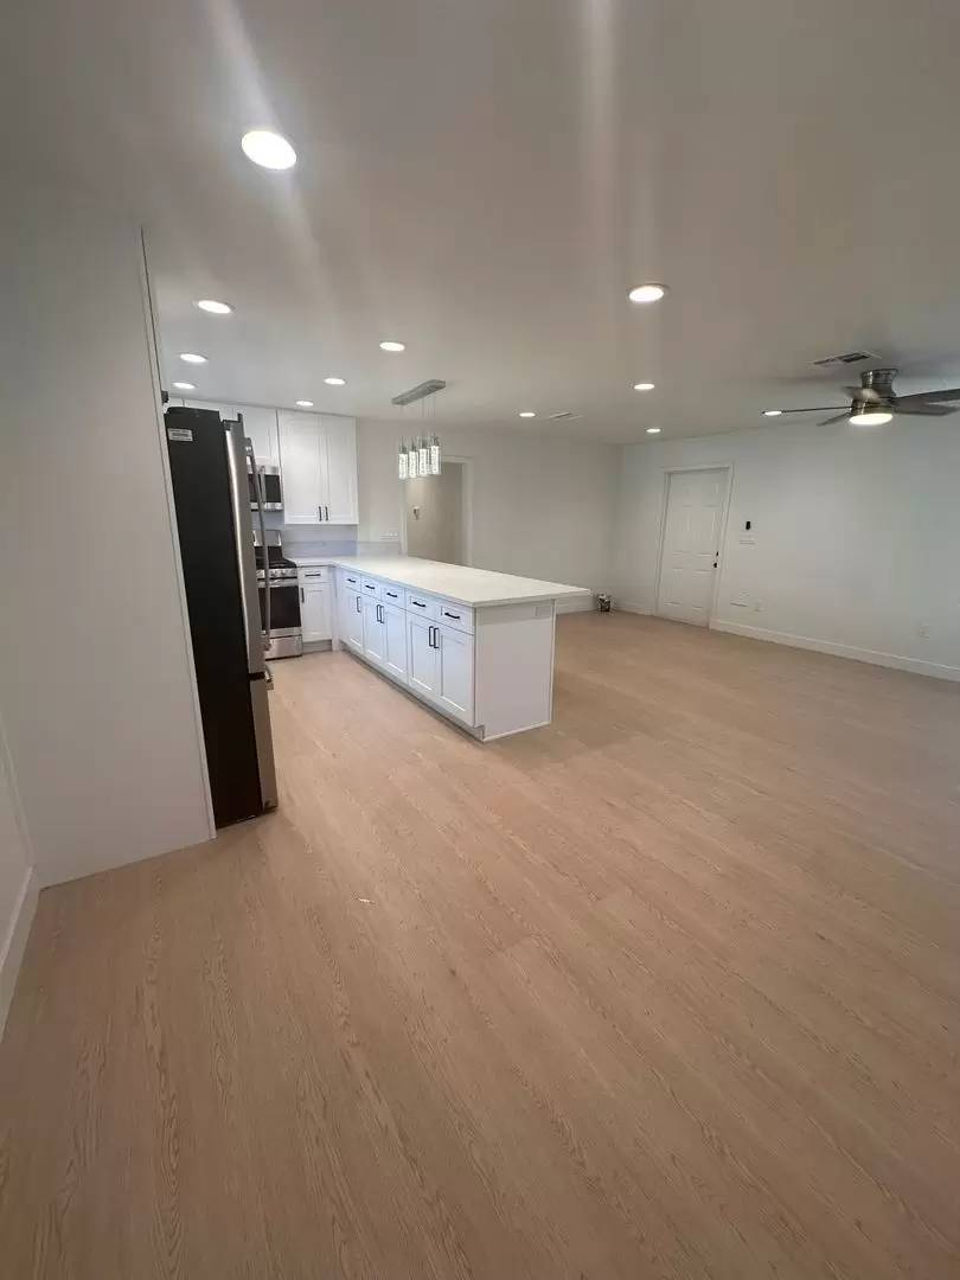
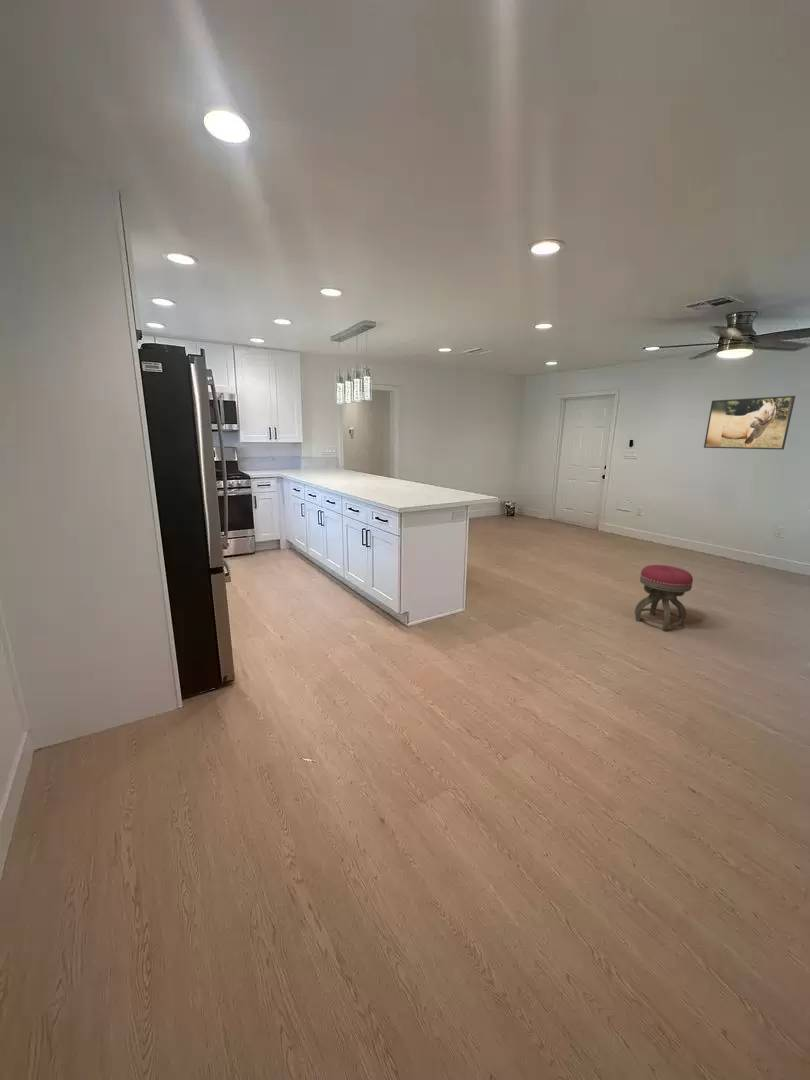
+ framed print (746, 423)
+ stool (662, 596)
